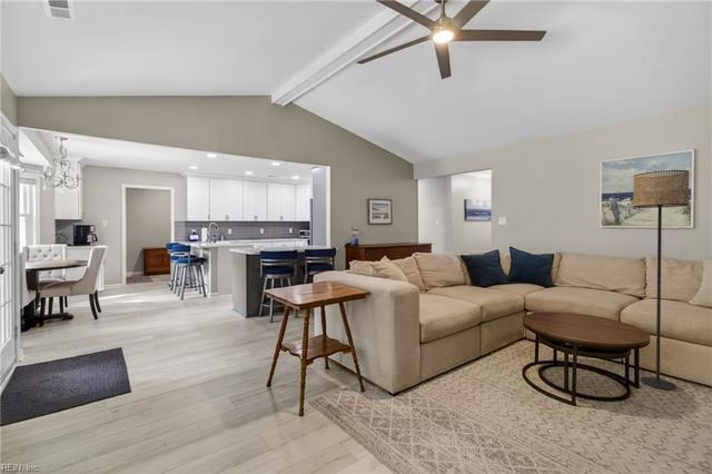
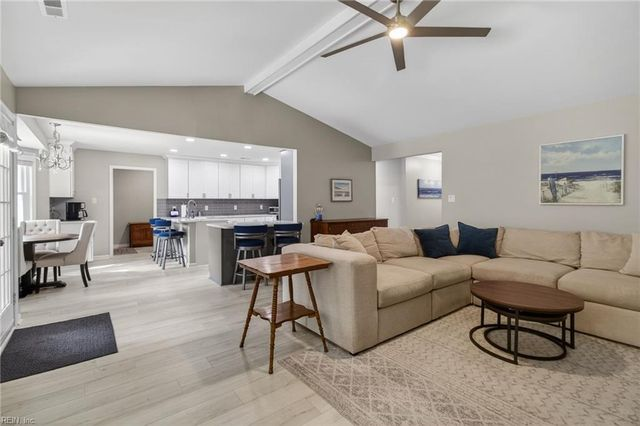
- floor lamp (659, 278)
